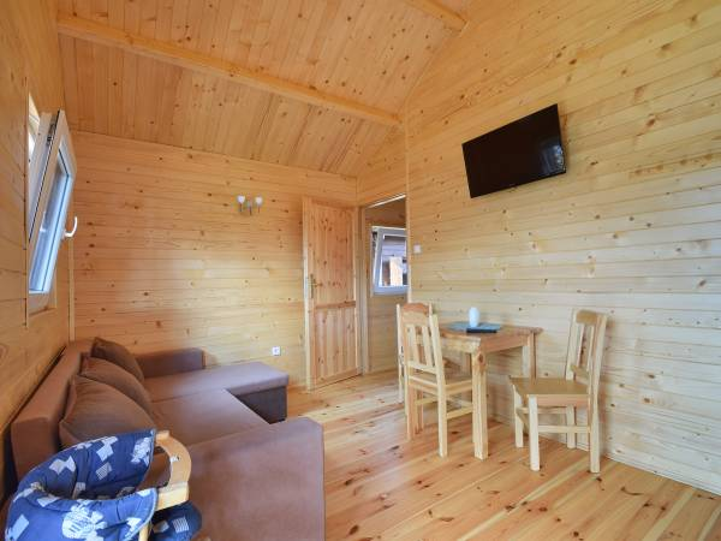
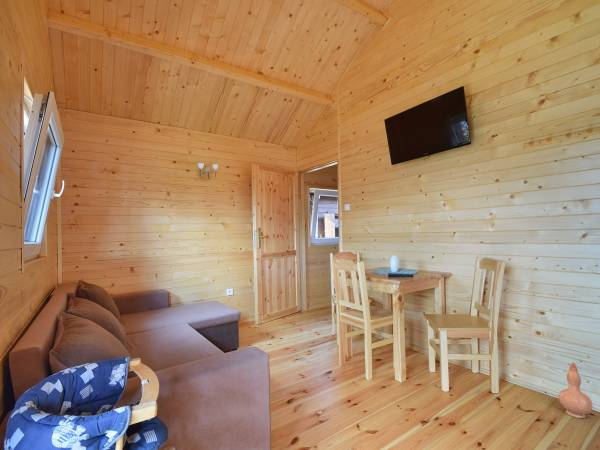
+ vase (574, 388)
